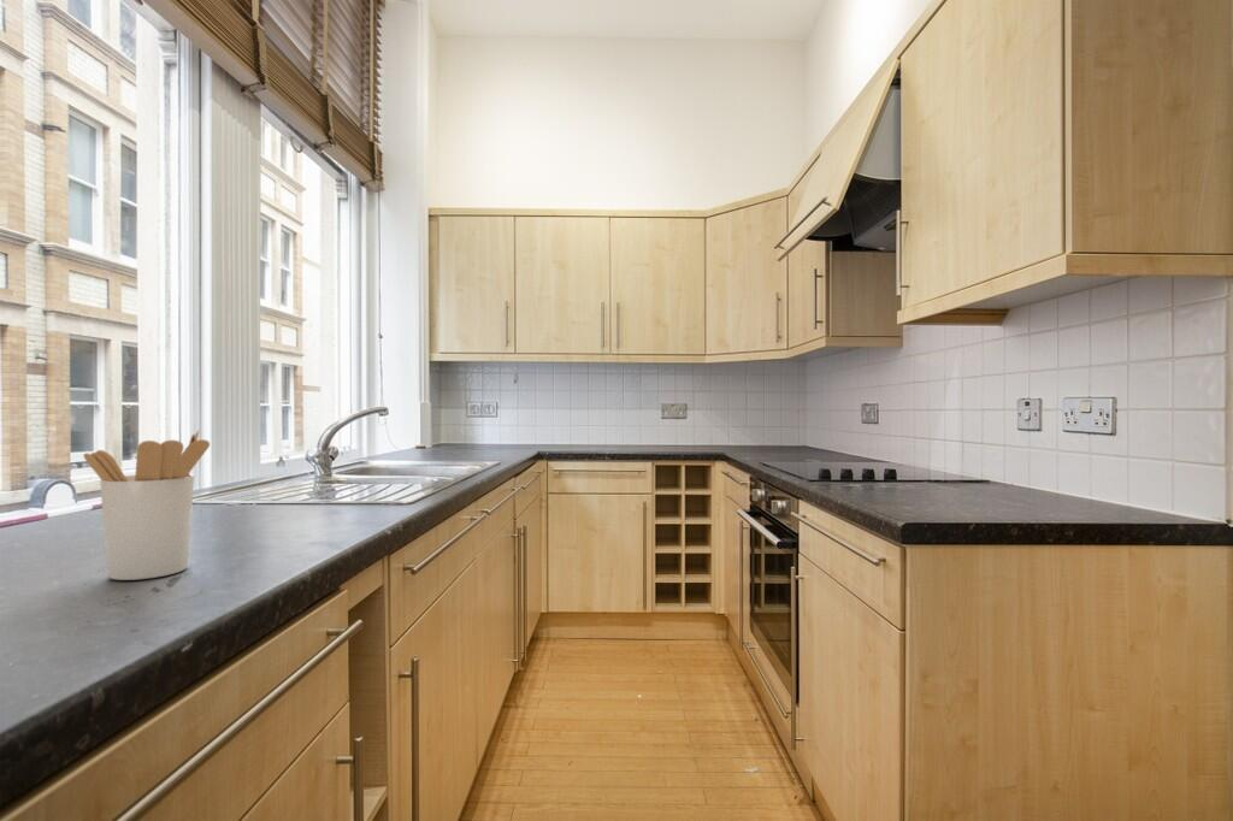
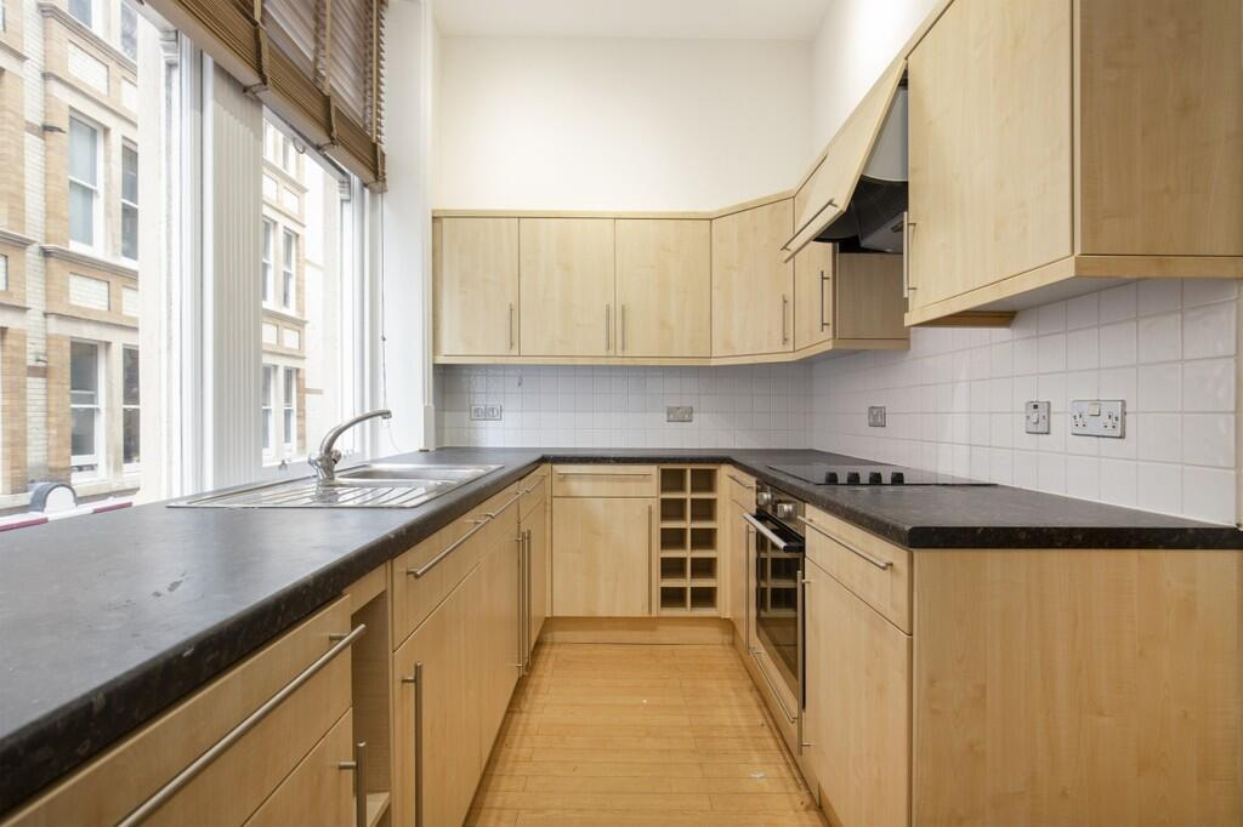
- utensil holder (157, 502)
